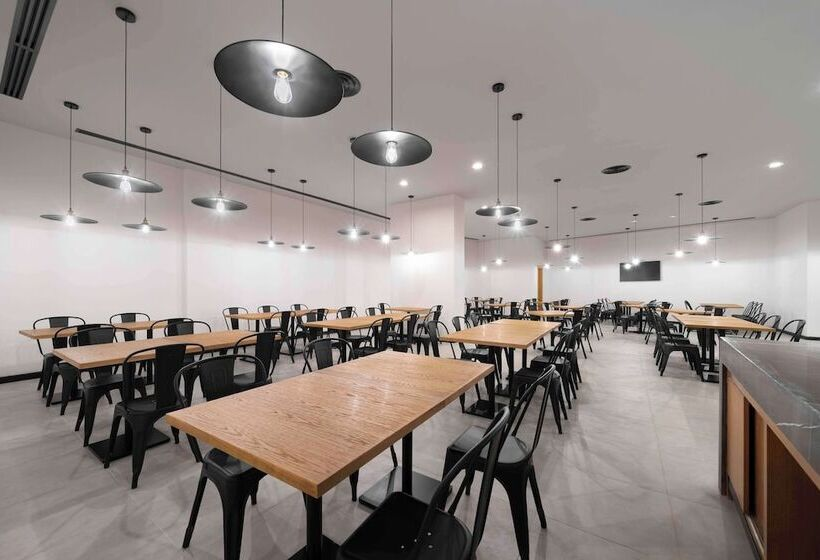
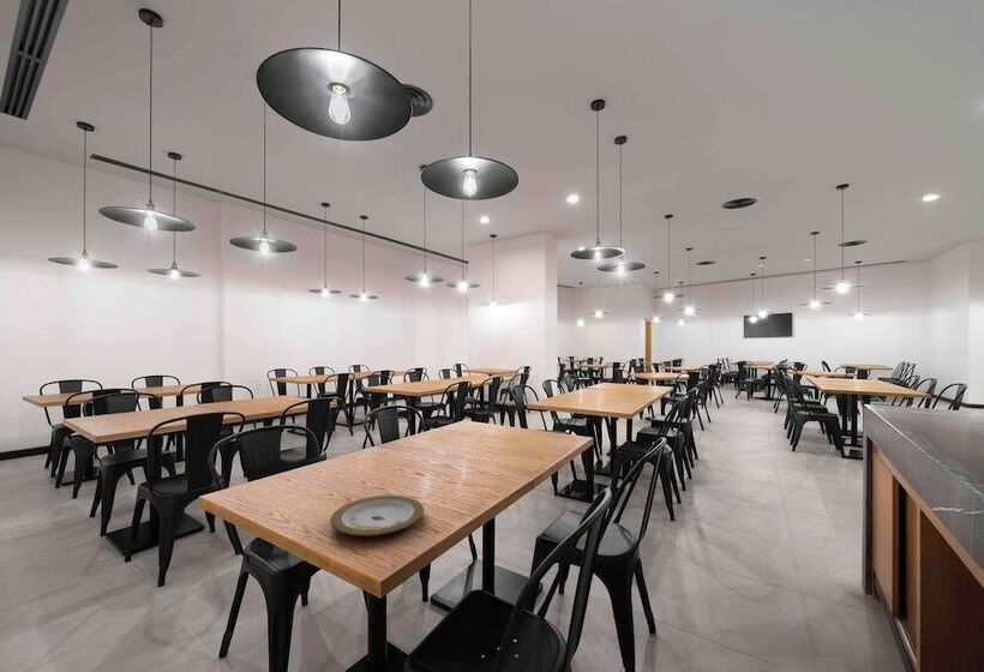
+ plate (378, 516)
